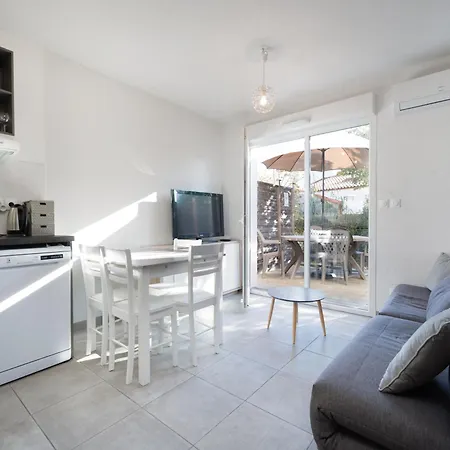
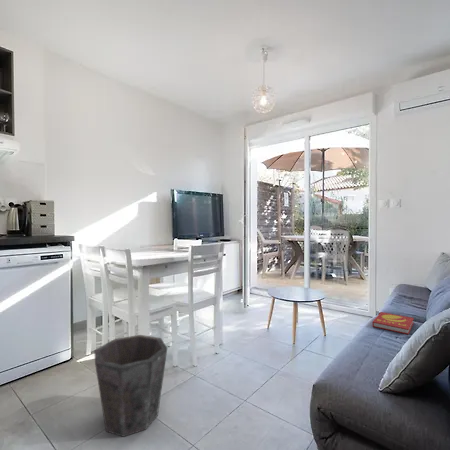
+ waste bin (131, 383)
+ book (393, 322)
